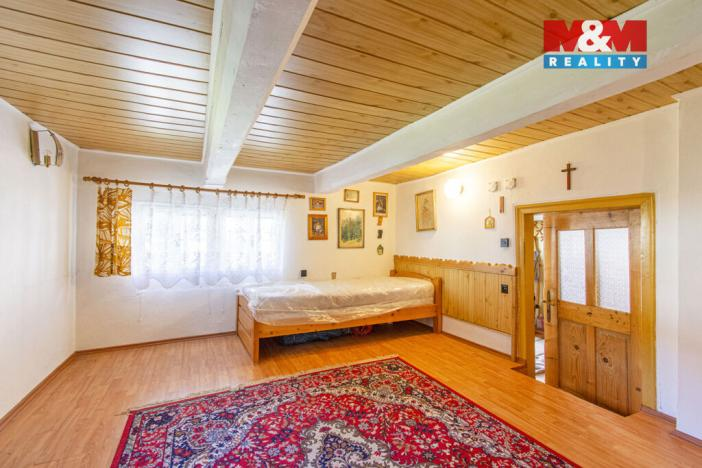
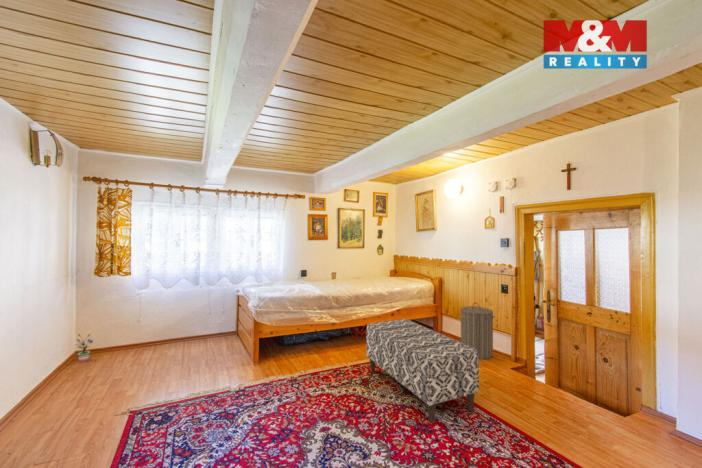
+ laundry hamper (476, 328)
+ bench (415, 361)
+ potted plant (85, 346)
